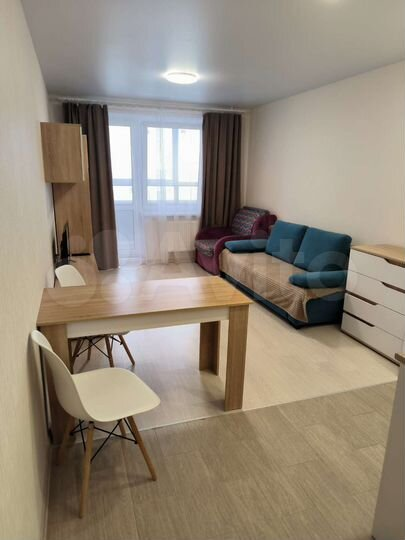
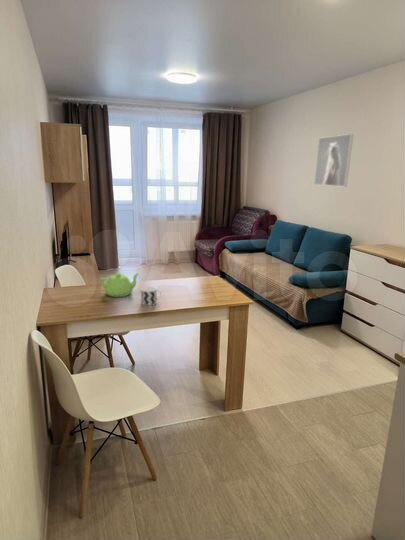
+ cup (151, 295)
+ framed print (332, 161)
+ teapot (120, 283)
